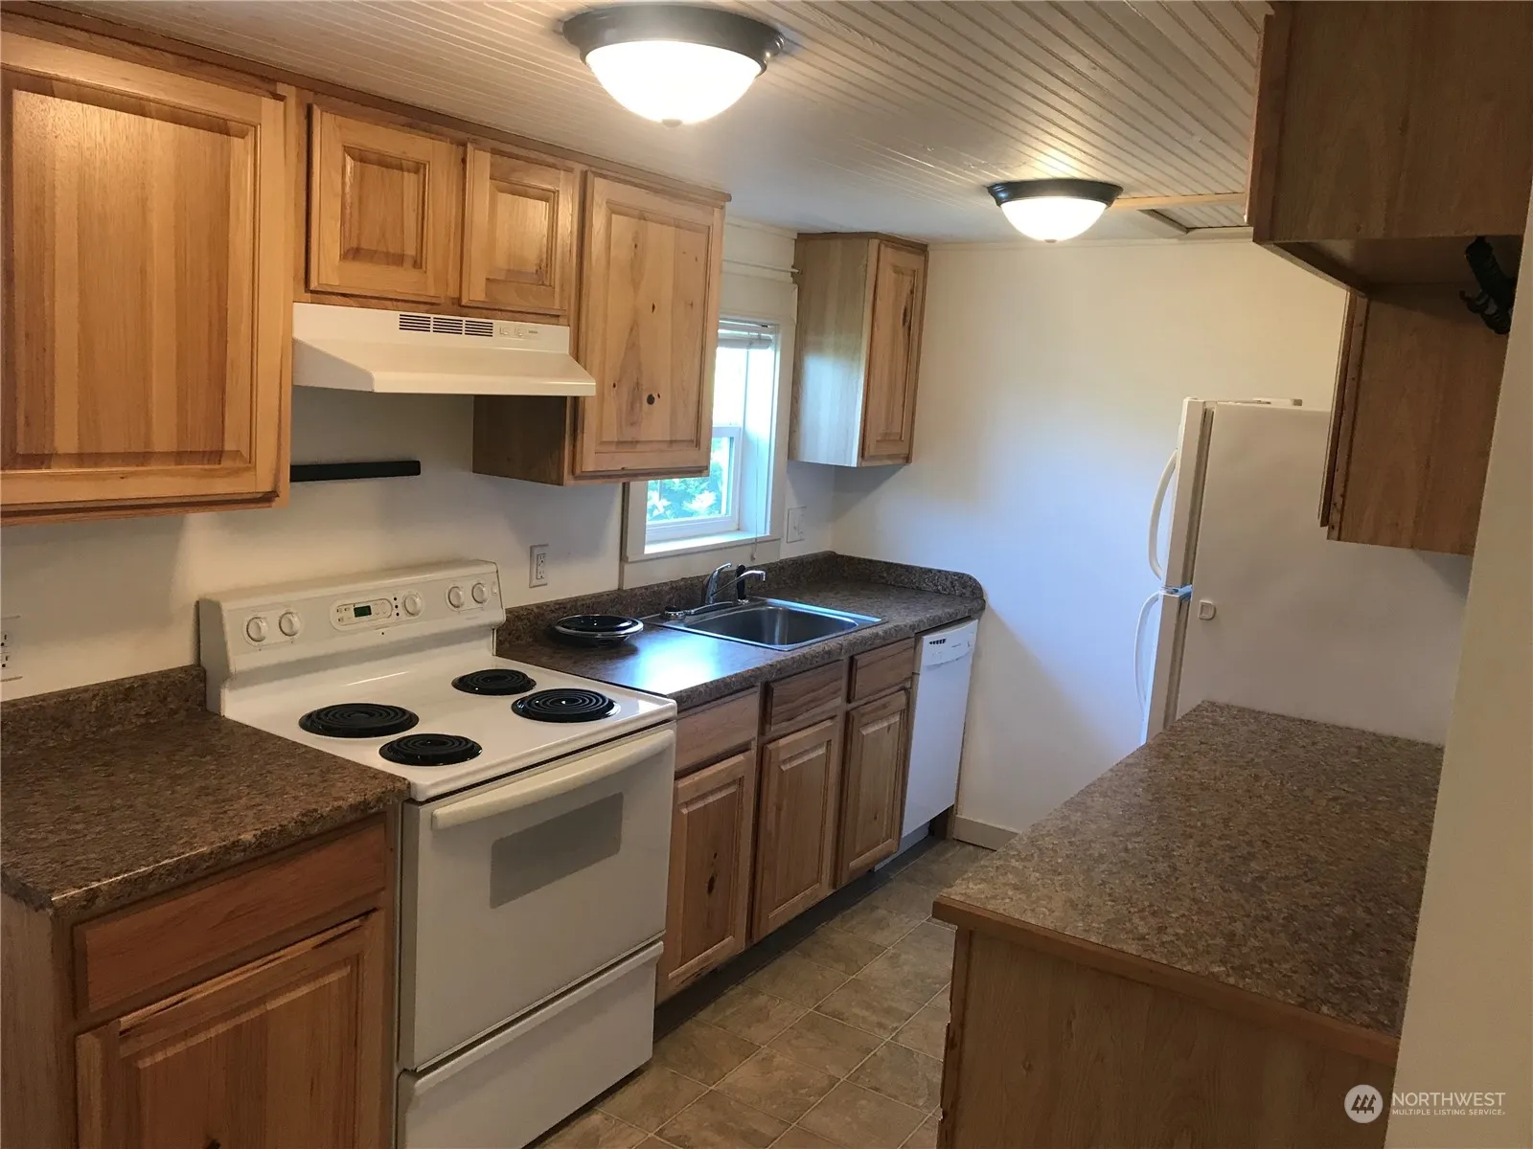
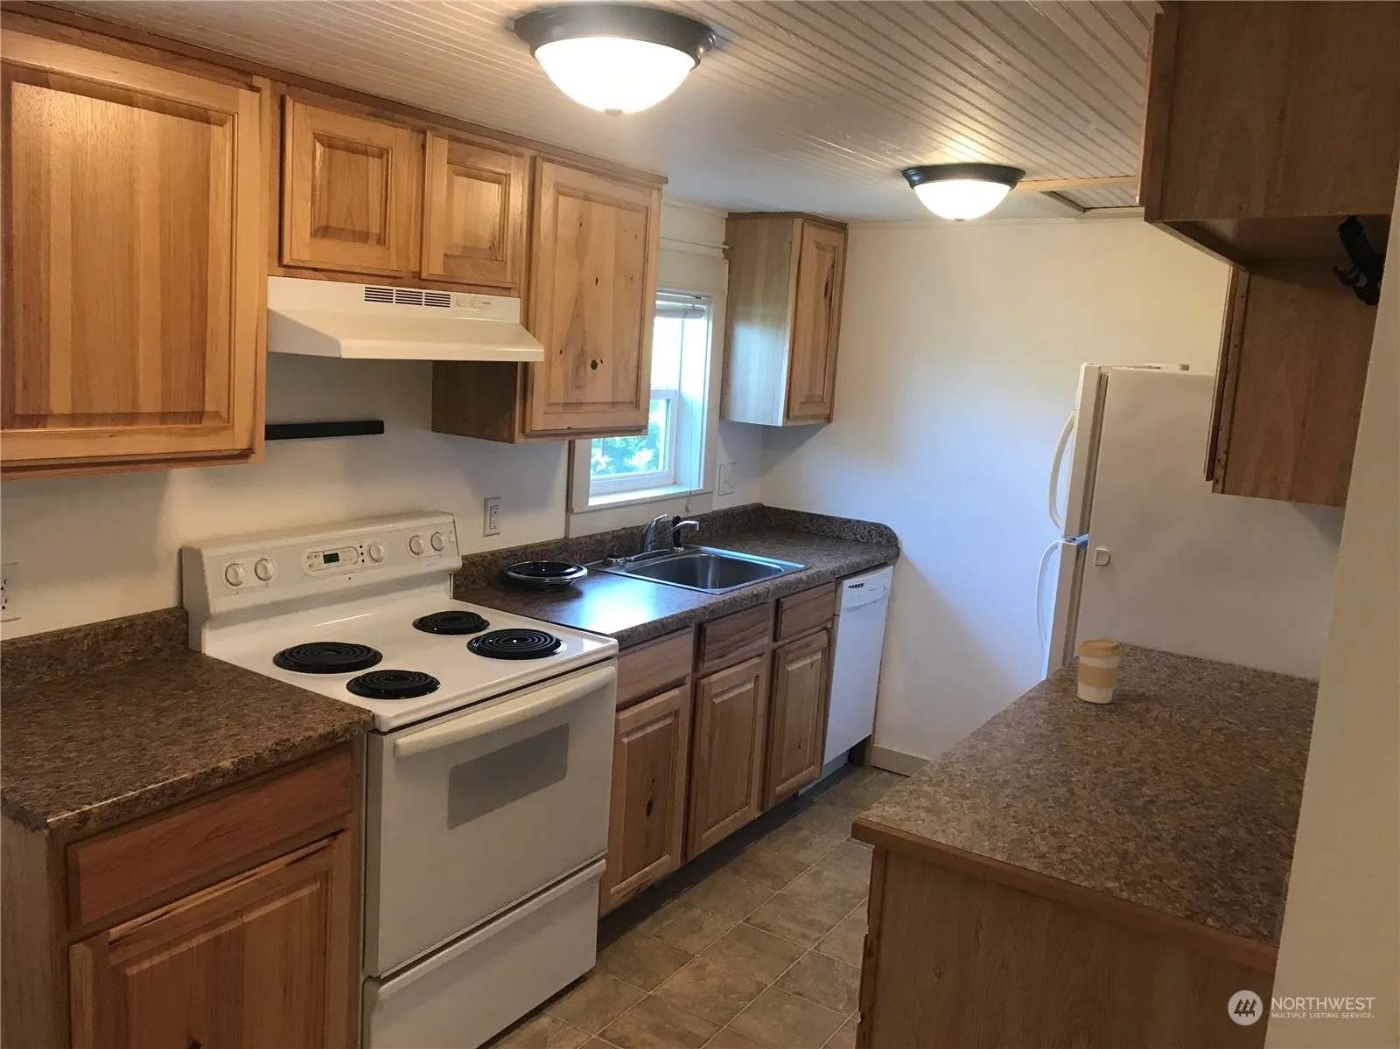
+ coffee cup (1097, 670)
